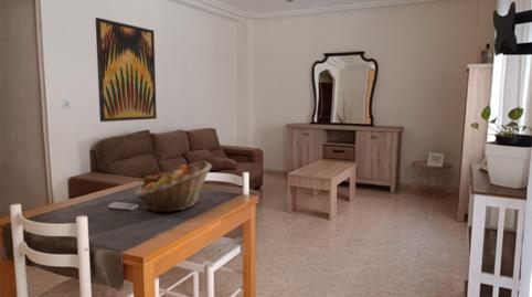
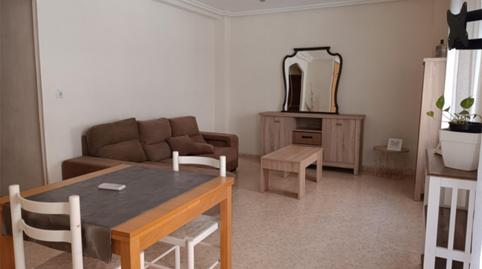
- wall art (128, 73)
- fruit basket (174, 184)
